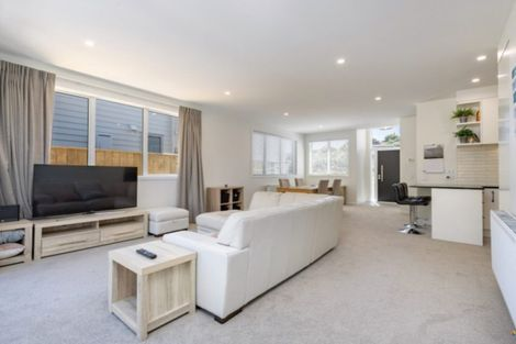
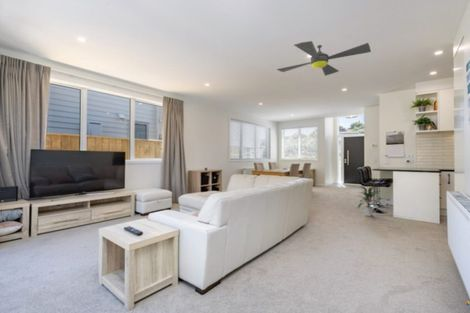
+ indoor plant (367, 199)
+ ceiling fan (319, 57)
